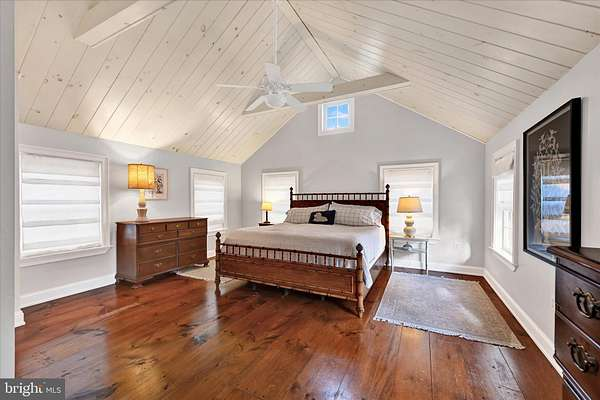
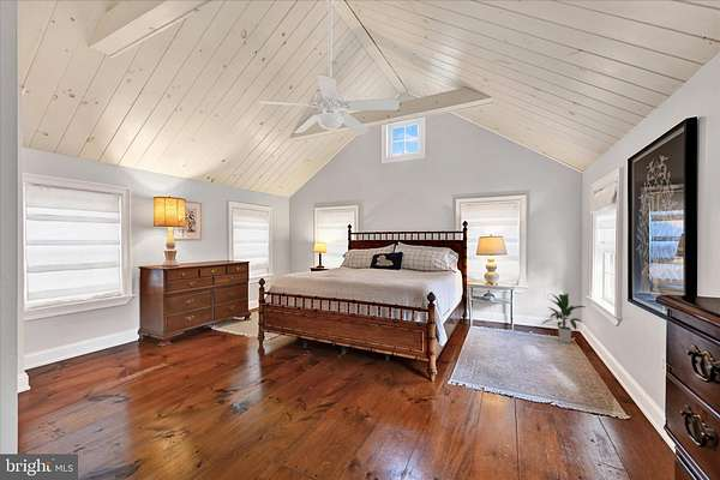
+ indoor plant (563, 316)
